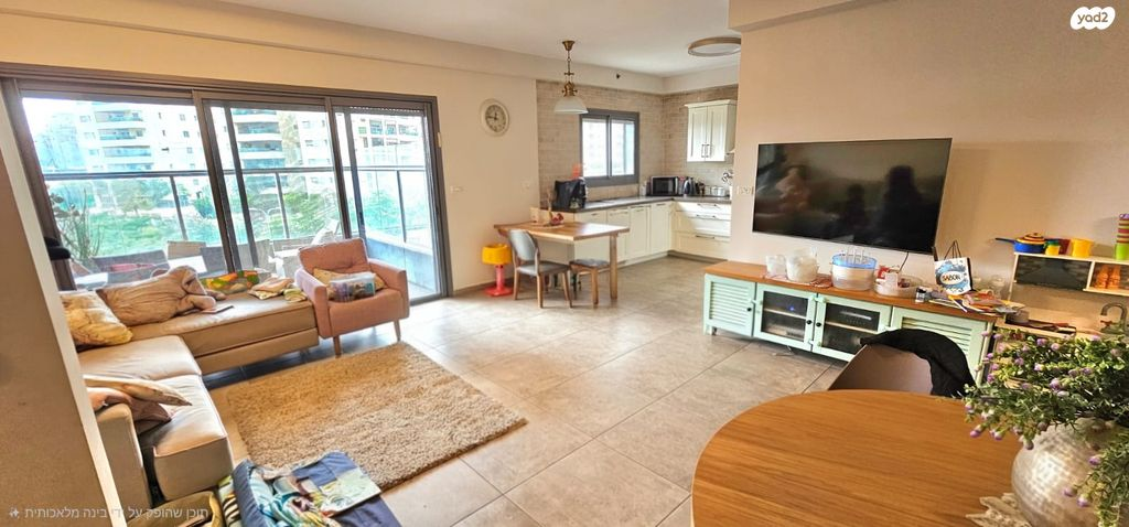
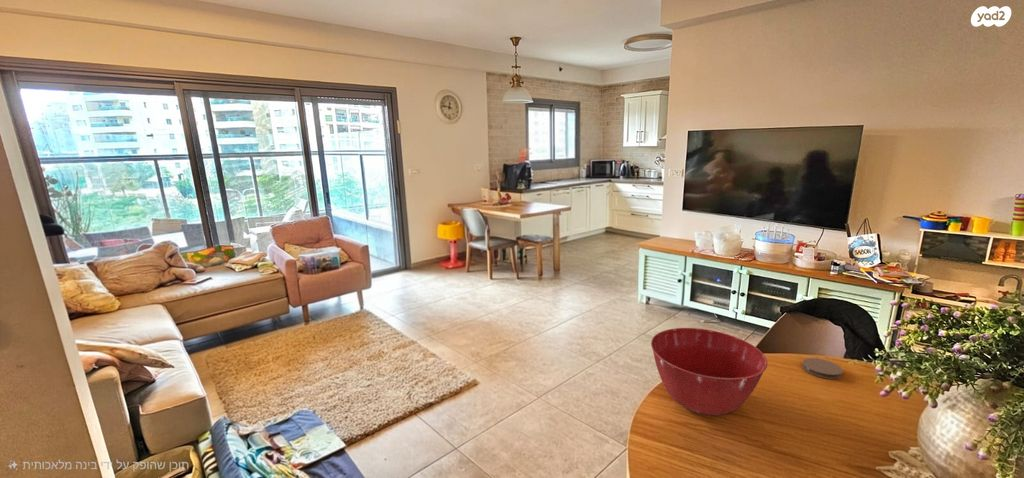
+ coaster (821, 368)
+ mixing bowl (704, 375)
